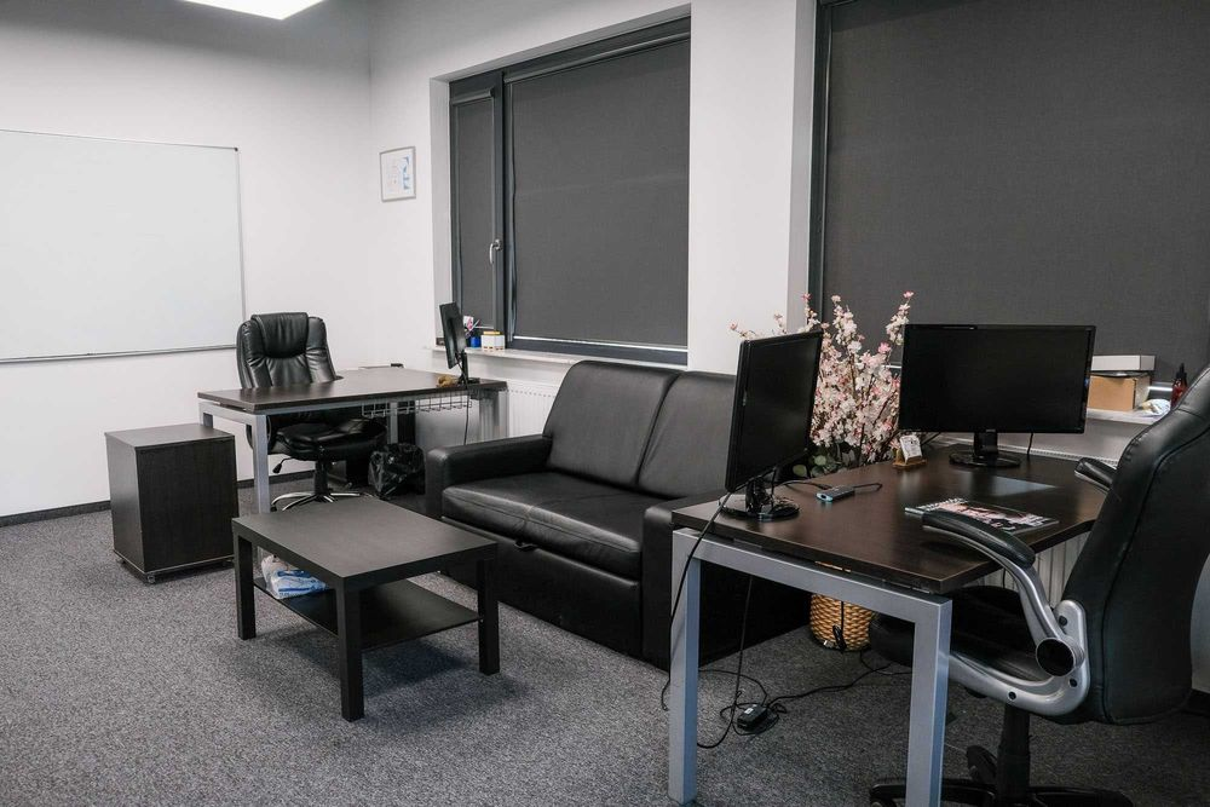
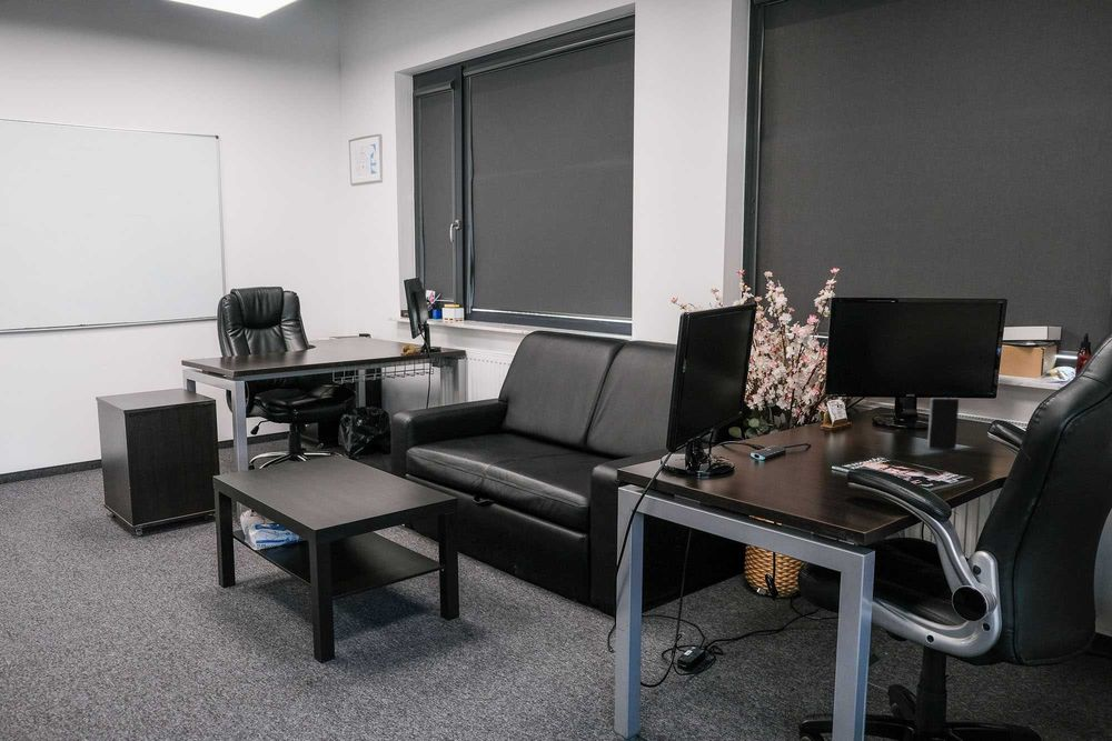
+ smartphone (942, 423)
